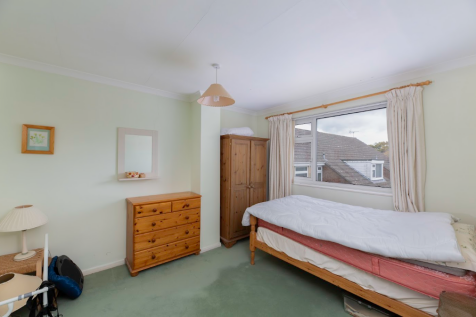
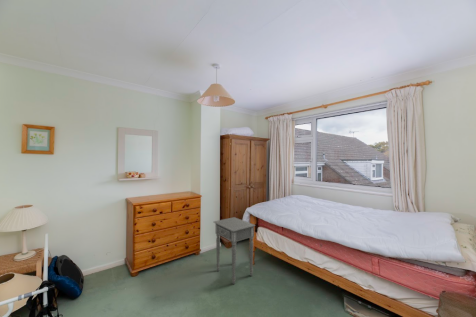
+ side table (233, 248)
